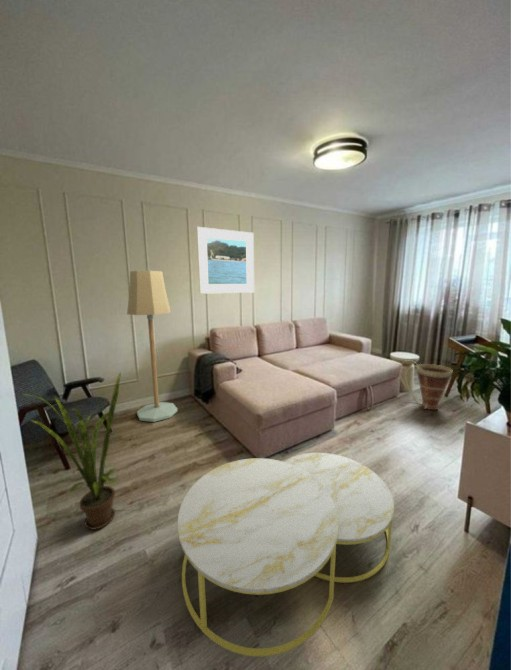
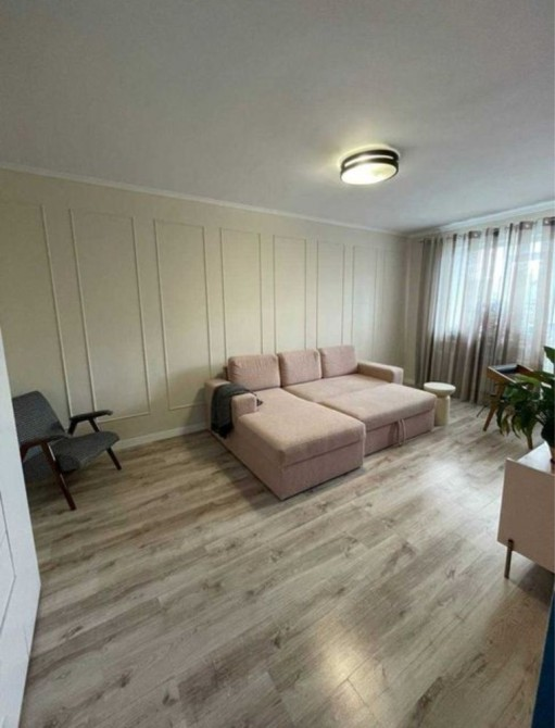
- basket (421, 385)
- floor lamp (152, 345)
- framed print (227, 262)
- house plant (83, 459)
- coffee table (292, 517)
